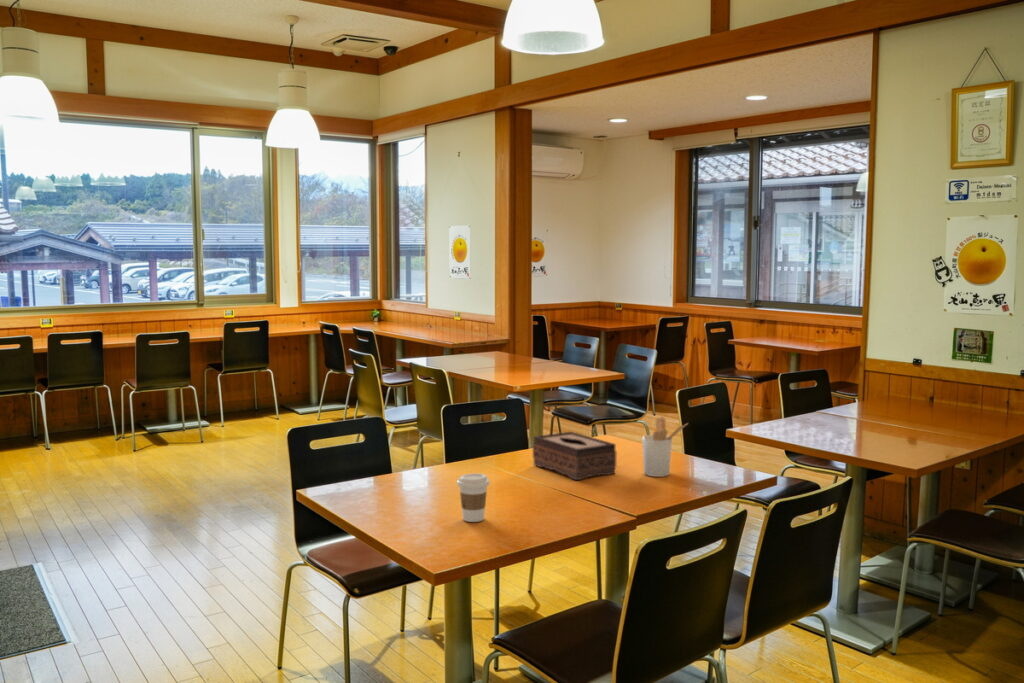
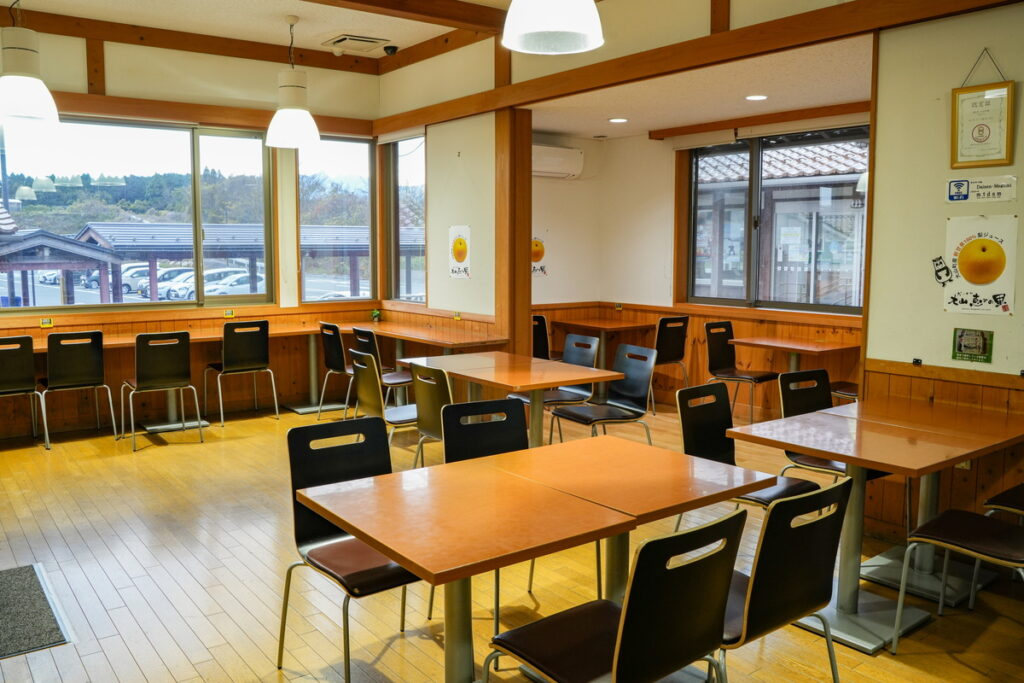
- coffee cup (473, 497)
- tissue box (573, 454)
- utensil holder (664, 447)
